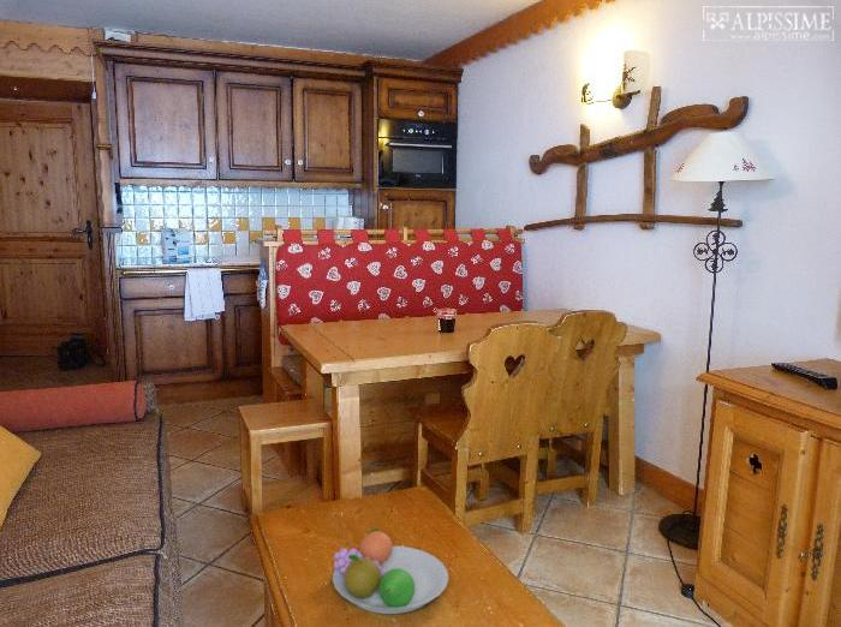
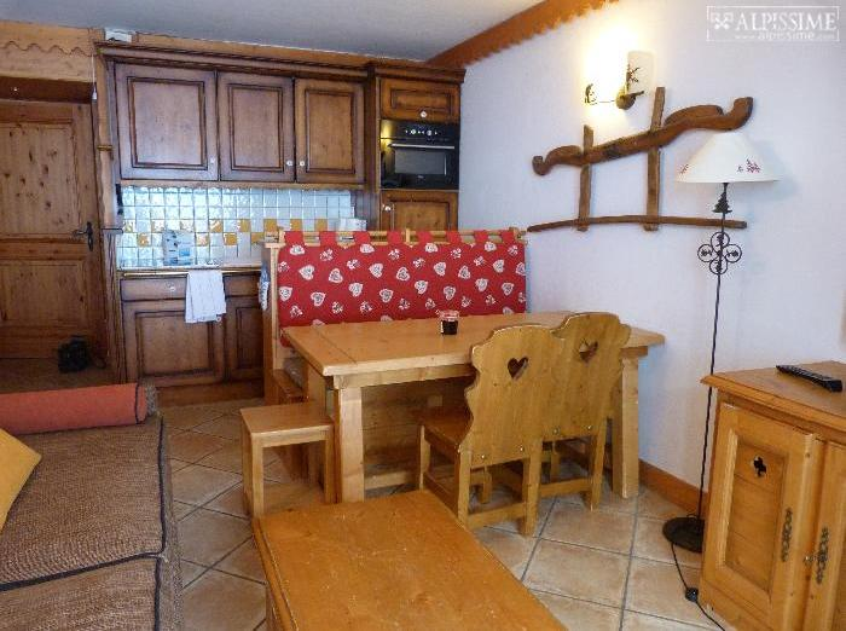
- fruit bowl (388, 567)
